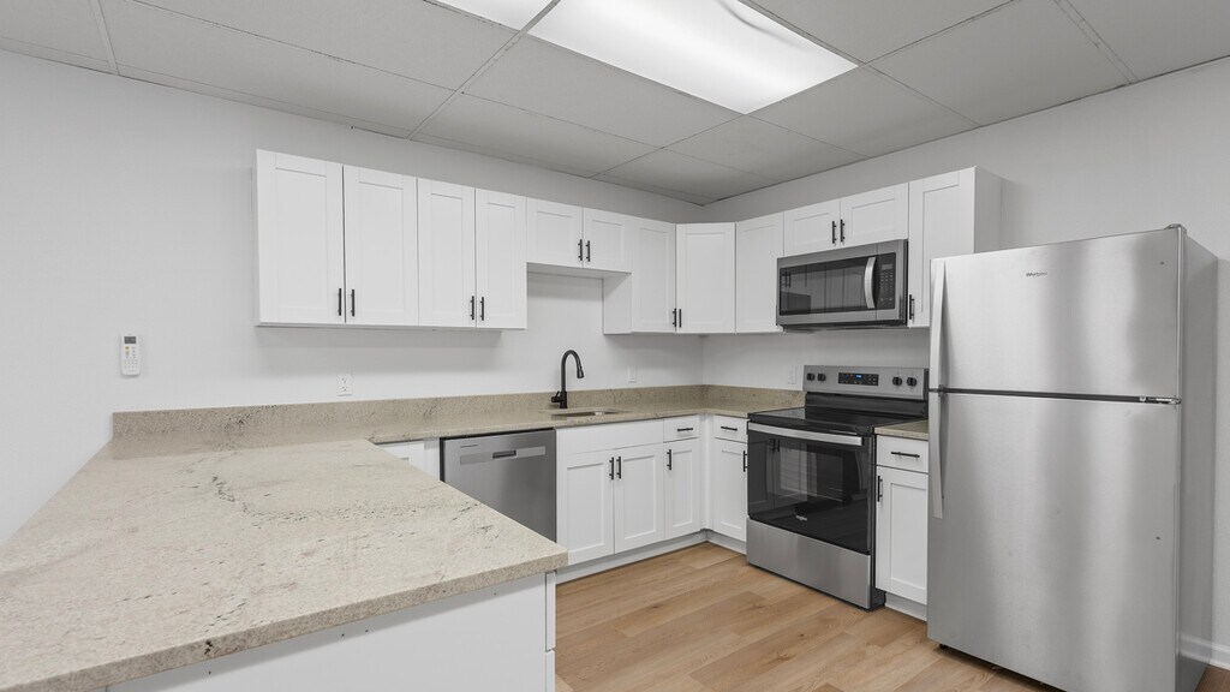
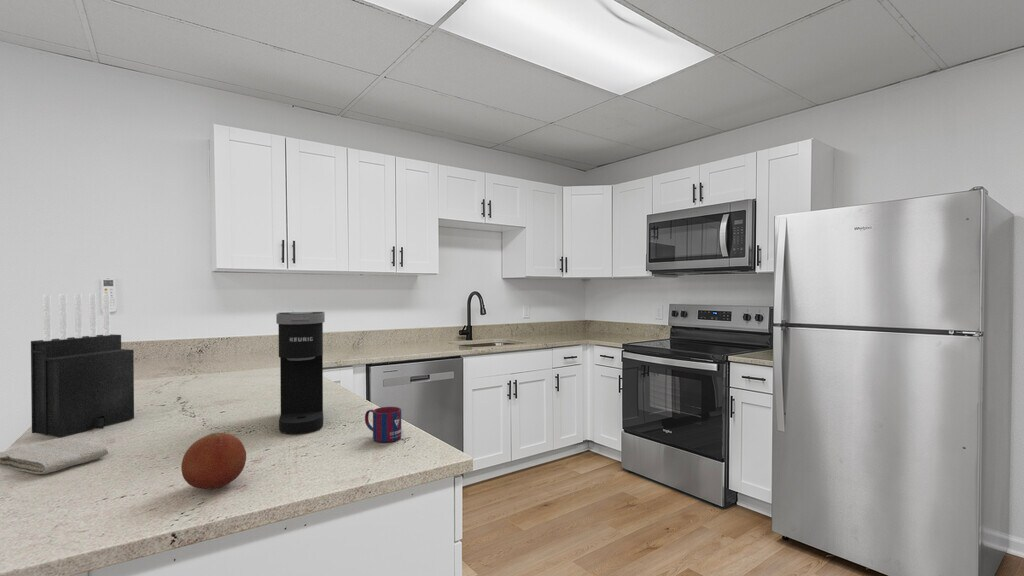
+ knife block (87, 360)
+ fruit (215, 459)
+ coffee maker (302, 366)
+ mug (382, 422)
+ washcloth (51, 454)
